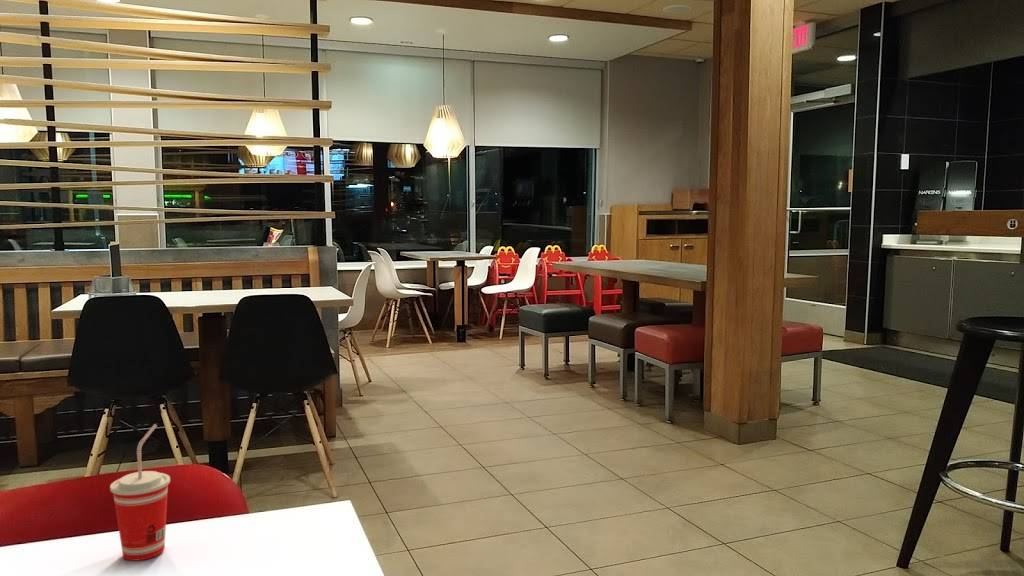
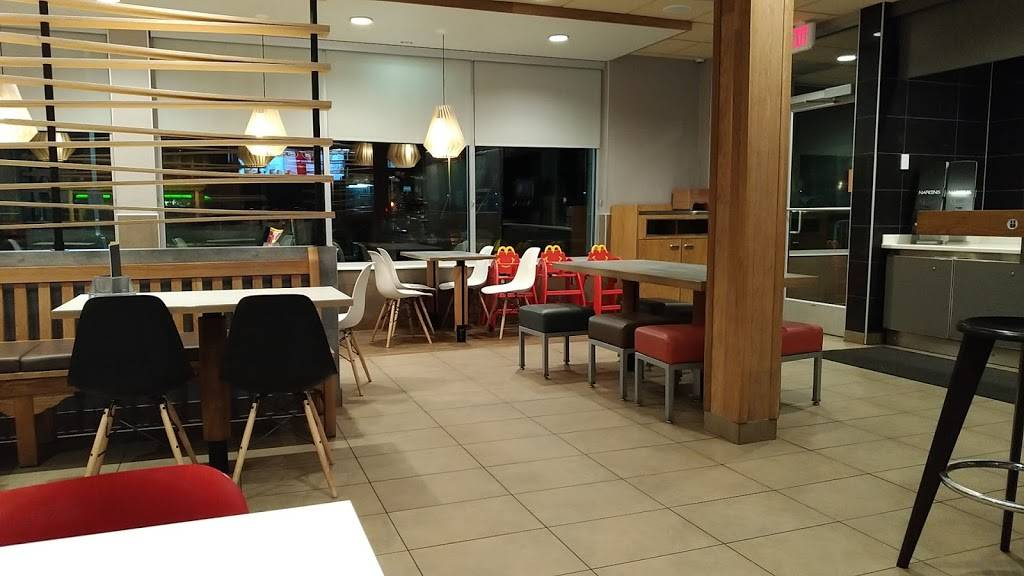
- beverage cup (143, 491)
